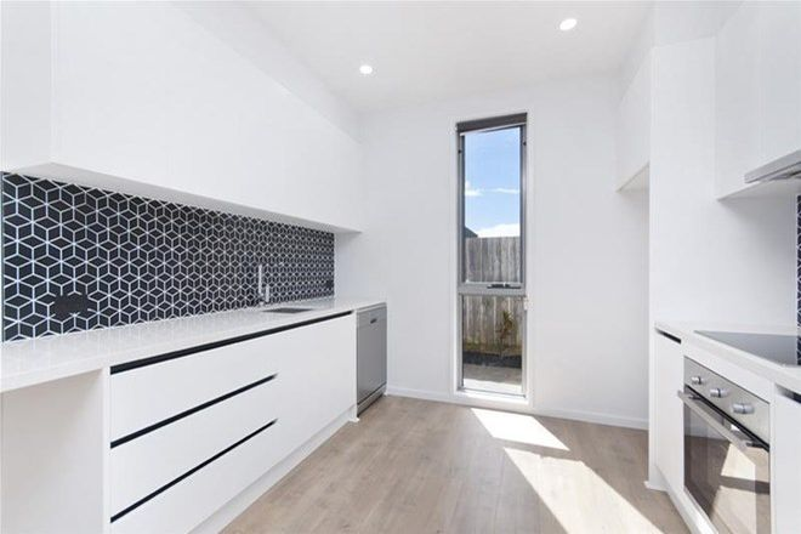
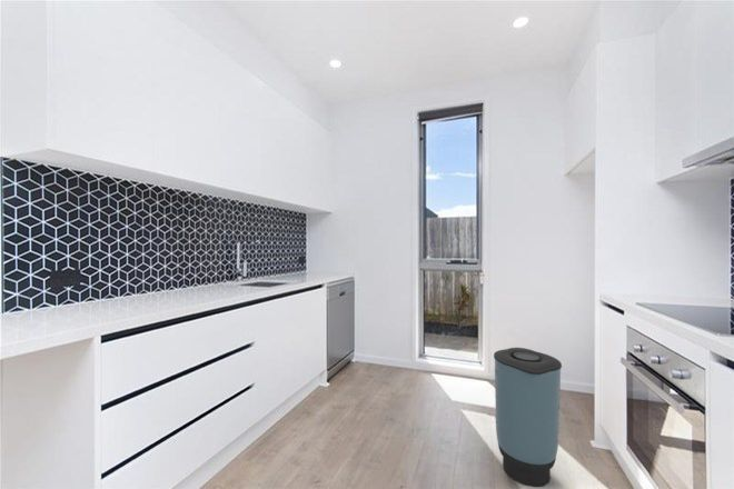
+ trash can (525, 410)
